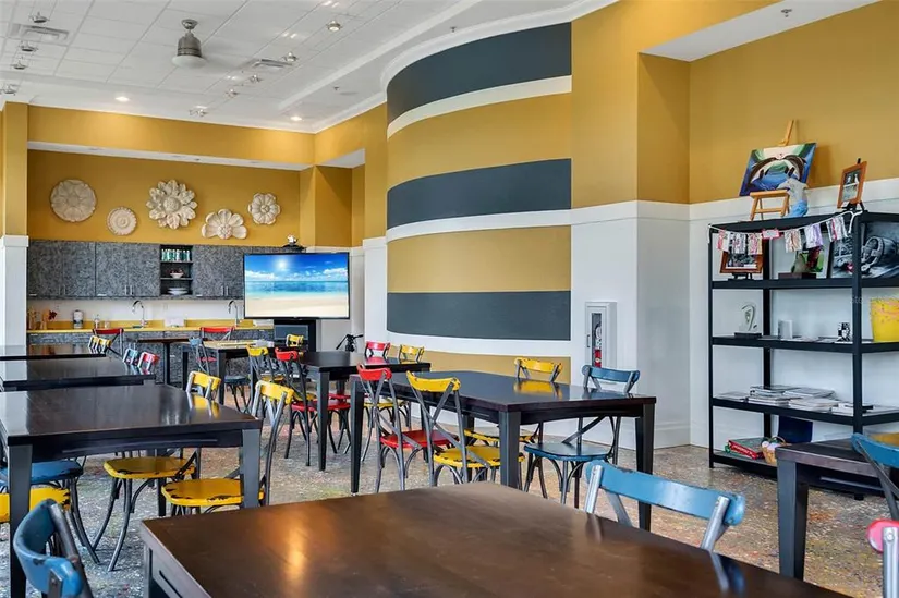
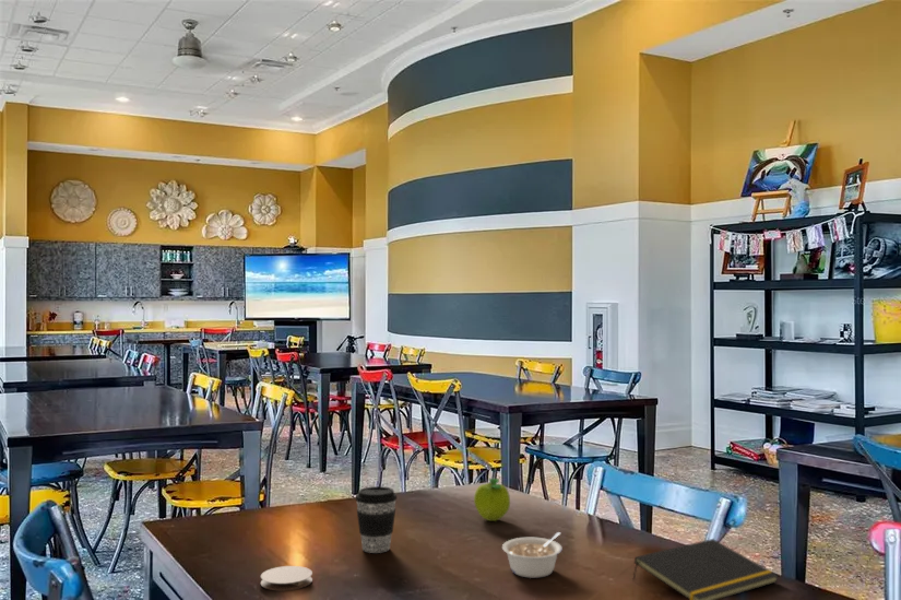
+ coaster (286, 577)
+ legume (532, 555)
+ coffee cup (376, 519)
+ notepad (706, 568)
+ fruit (491, 499)
